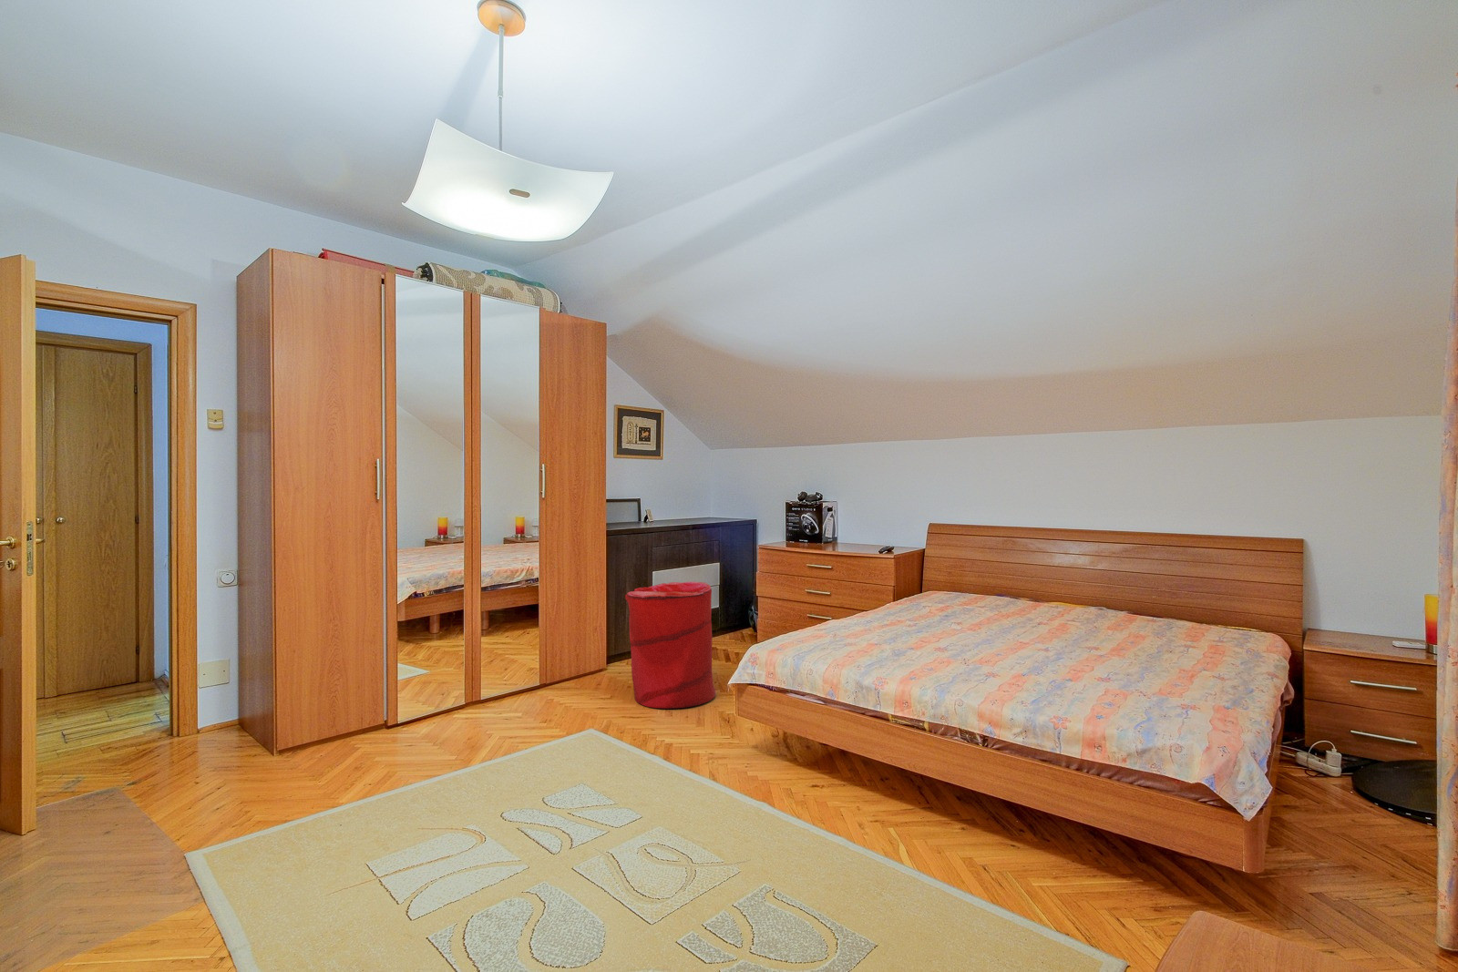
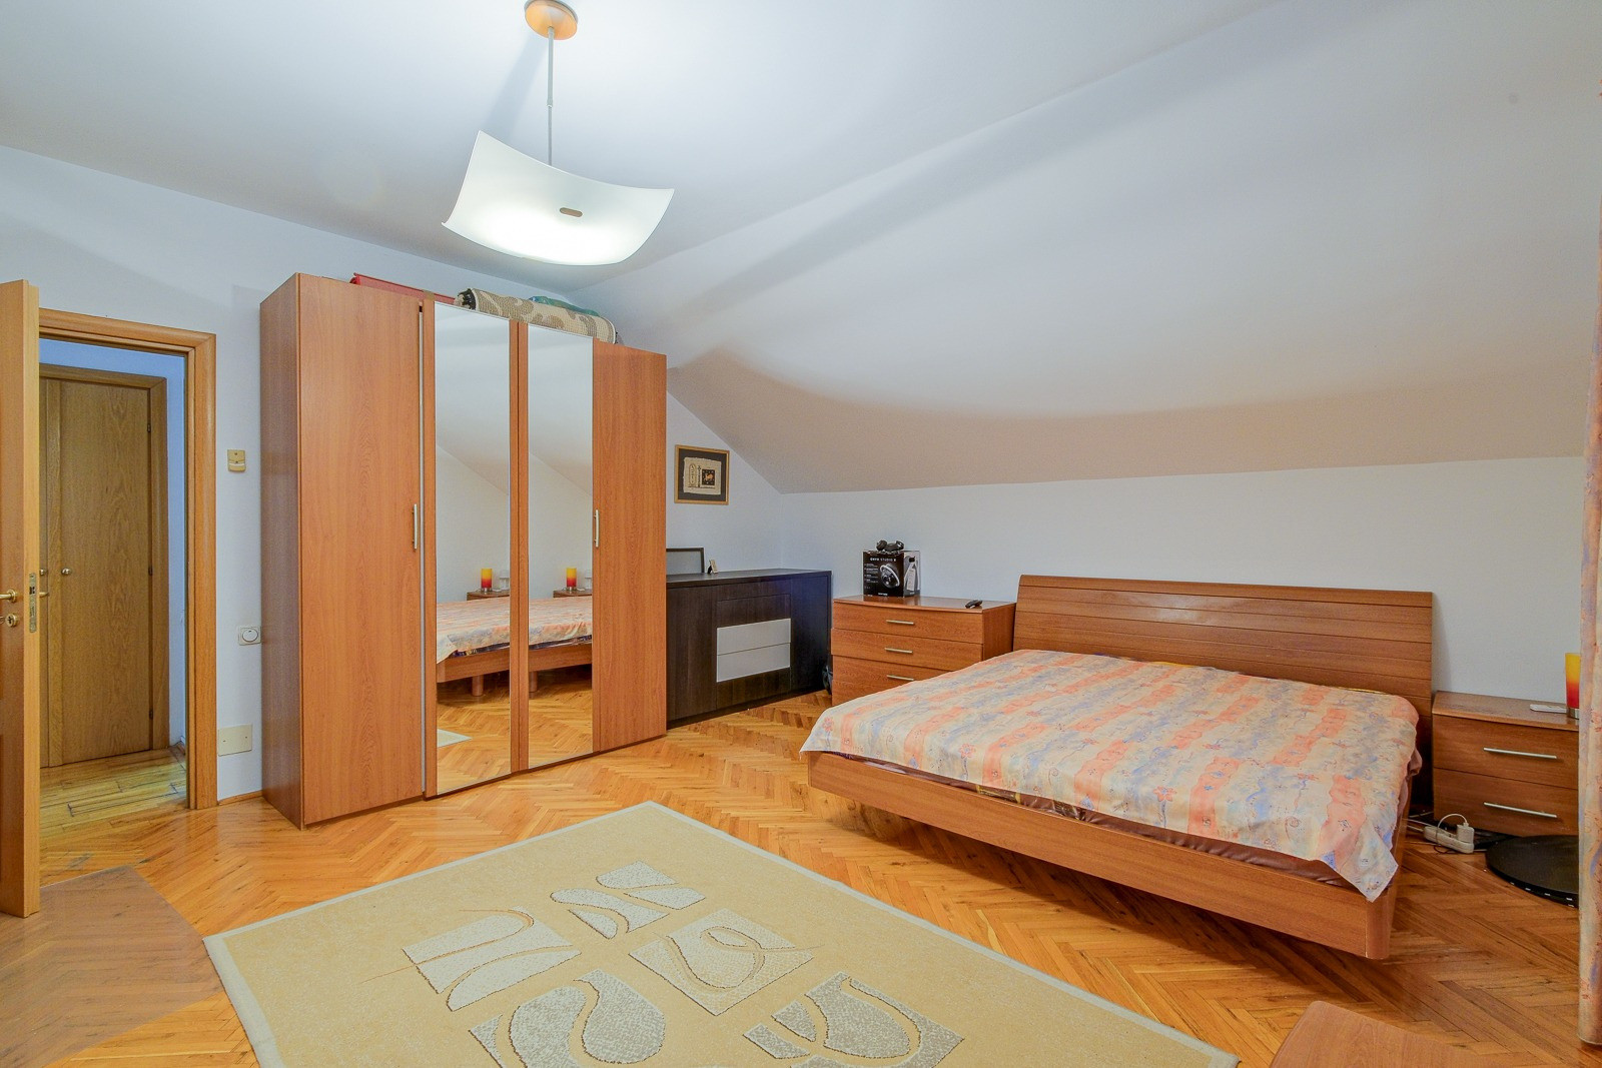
- laundry hamper (669, 639)
